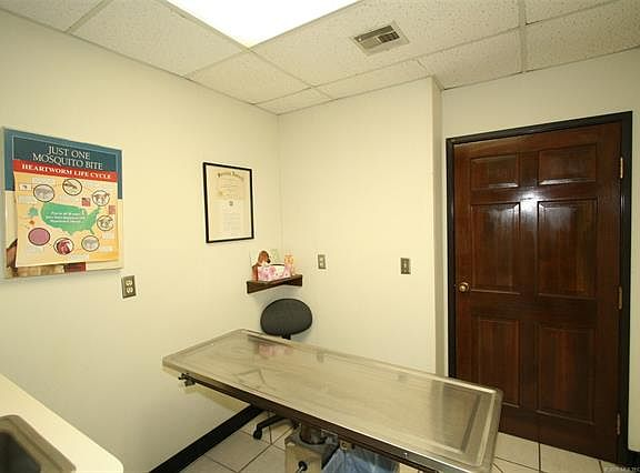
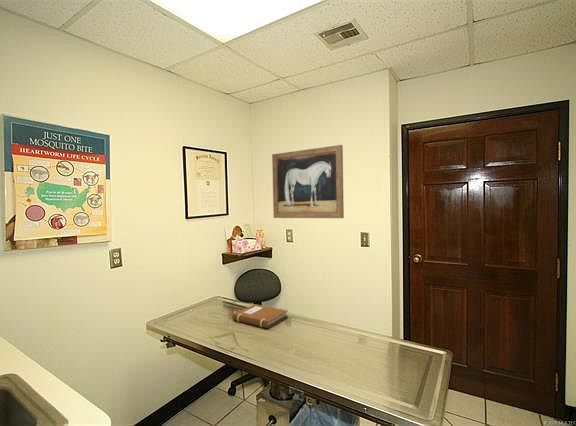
+ wall art (305, 184)
+ notebook (259, 315)
